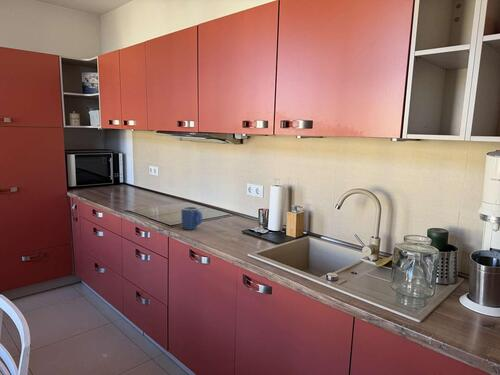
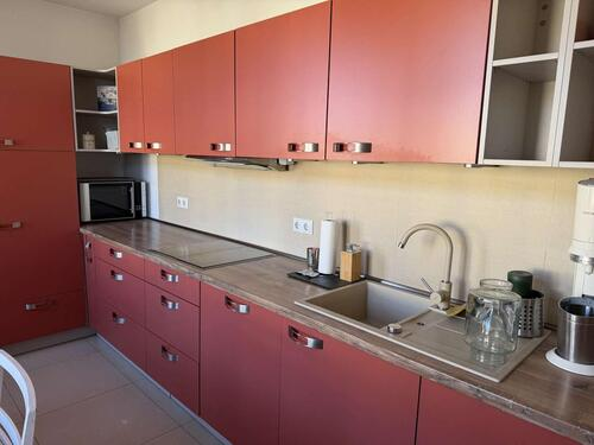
- mug (191, 218)
